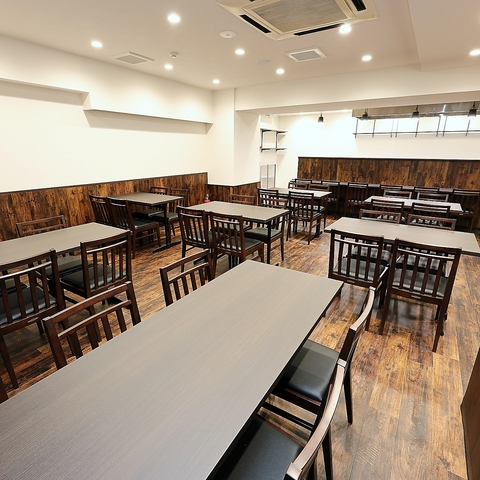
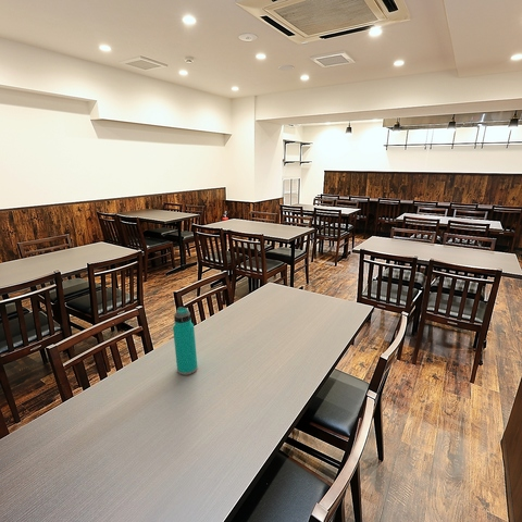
+ water bottle (184, 339)
